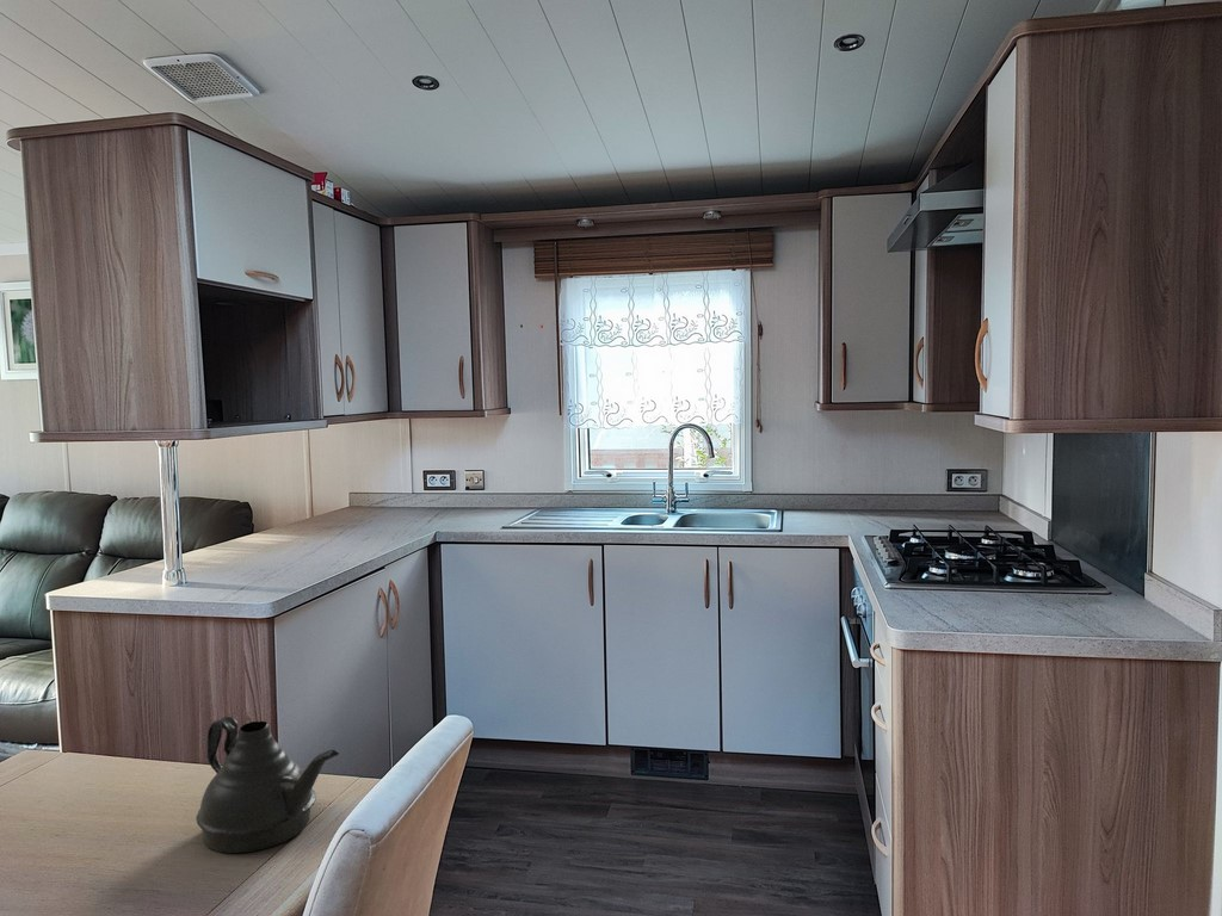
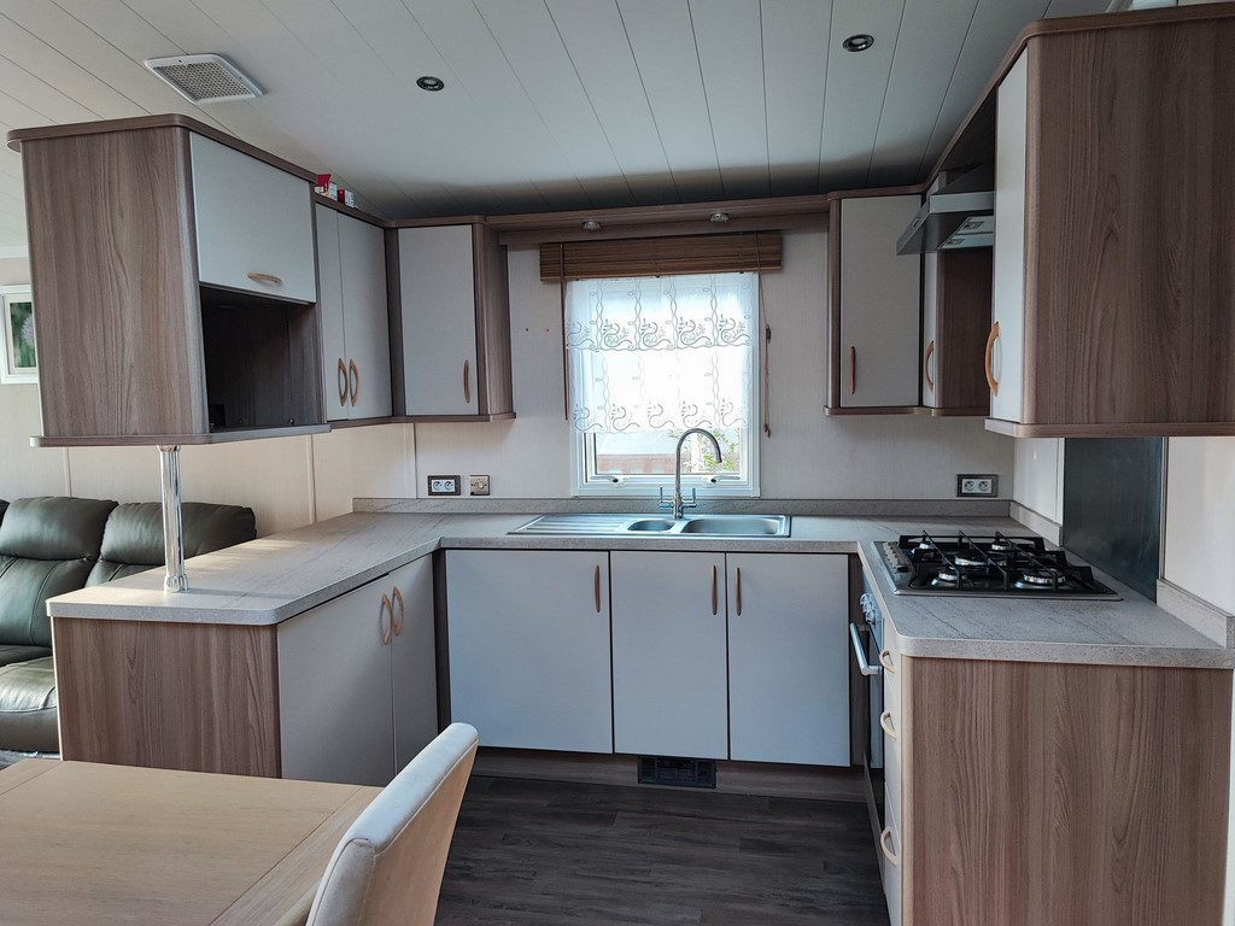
- teapot (270, 780)
